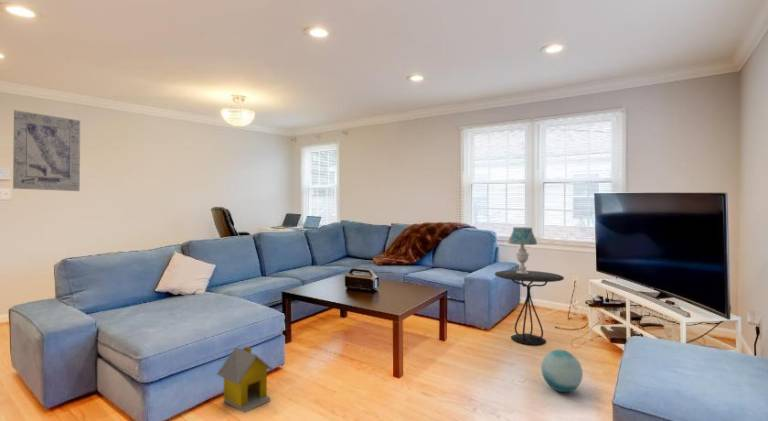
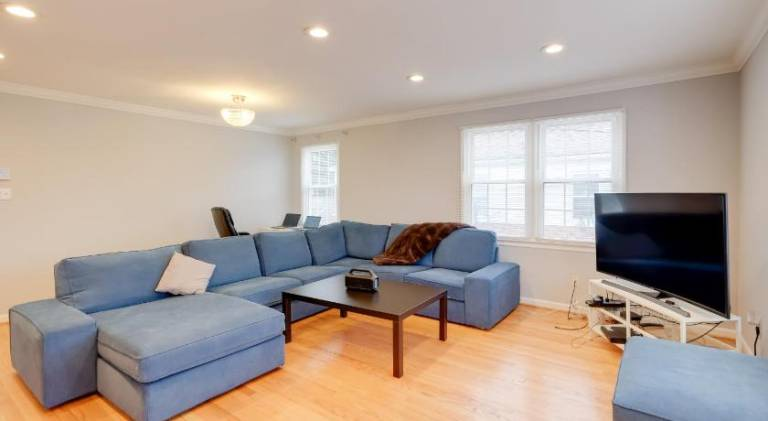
- wall art (48, 152)
- ball (561, 370)
- table lamp (522, 250)
- side table (529, 307)
- toy house (246, 375)
